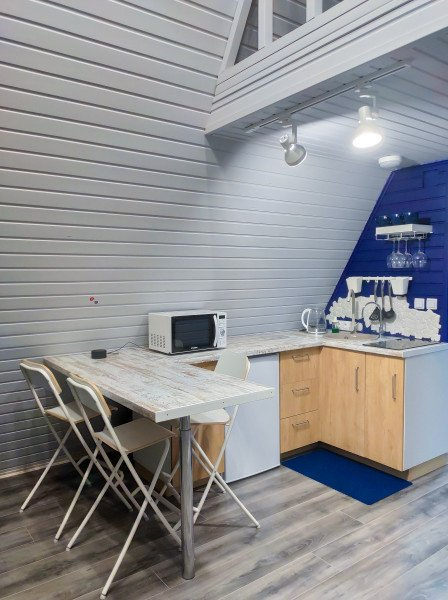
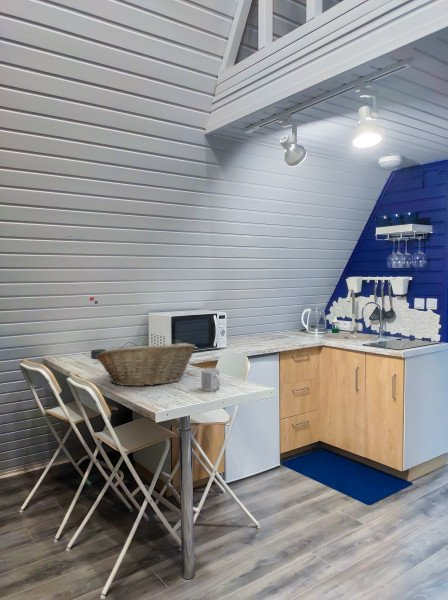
+ mug (212, 380)
+ fruit basket (147, 360)
